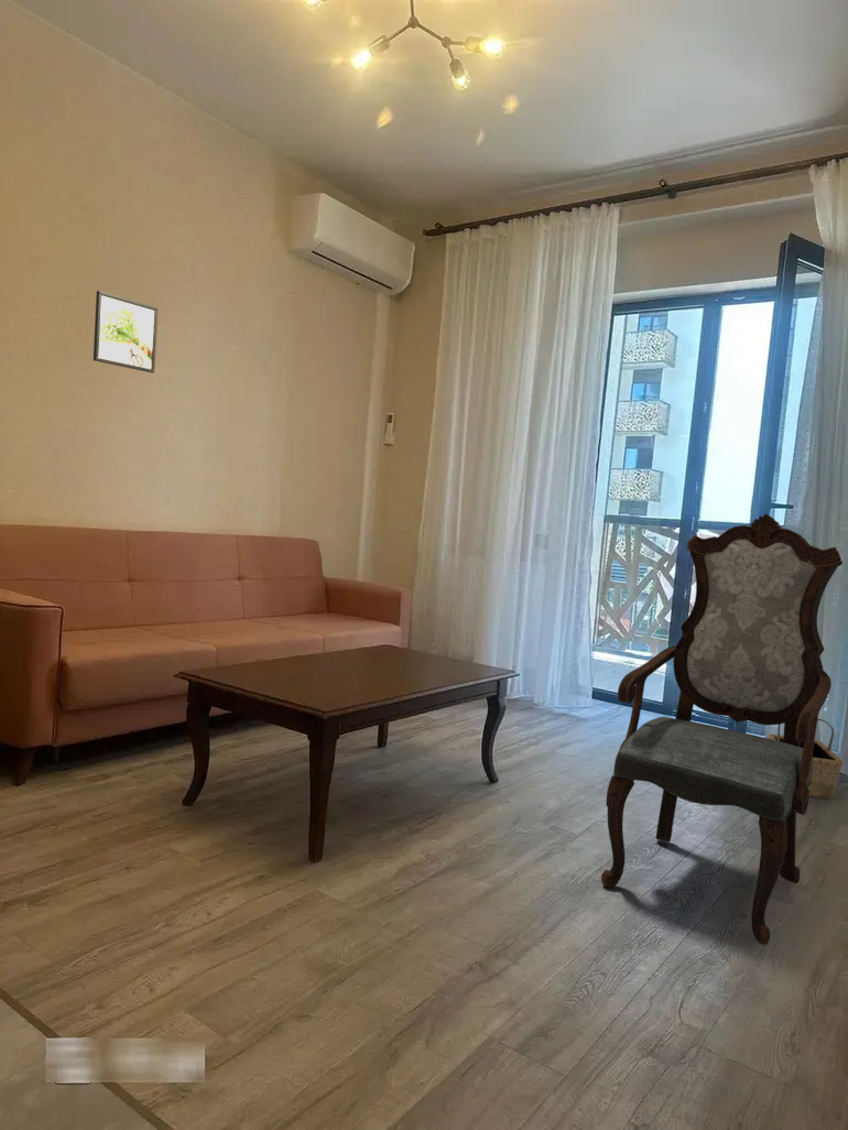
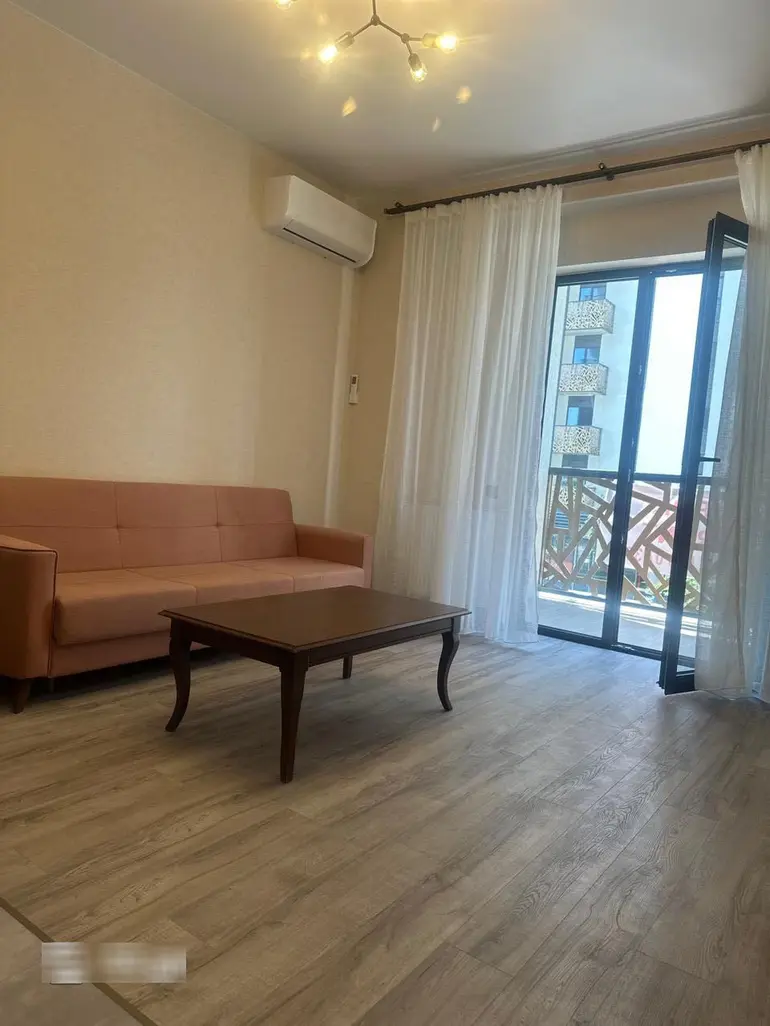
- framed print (126, 333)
- basket (803, 747)
- armchair (724, 702)
